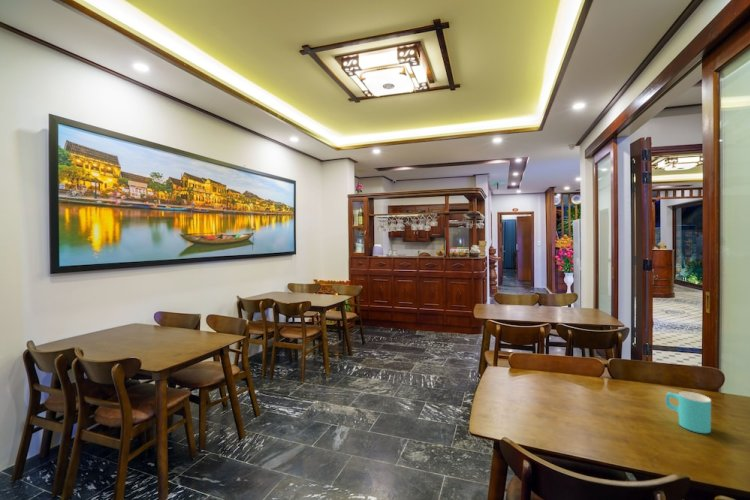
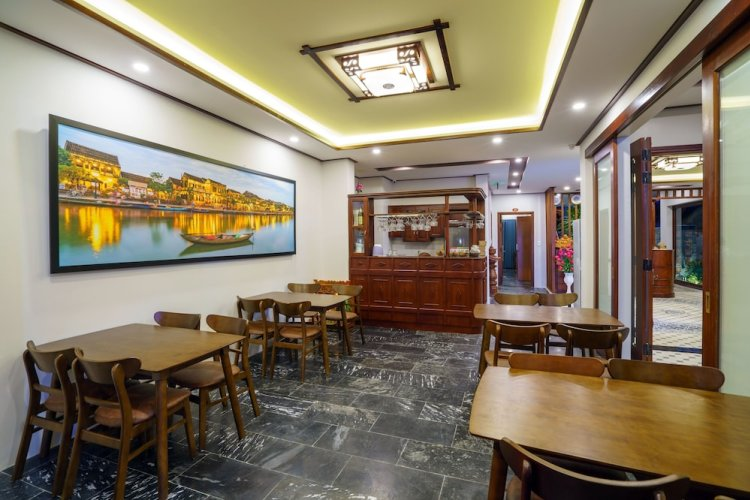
- cup (689, 409)
